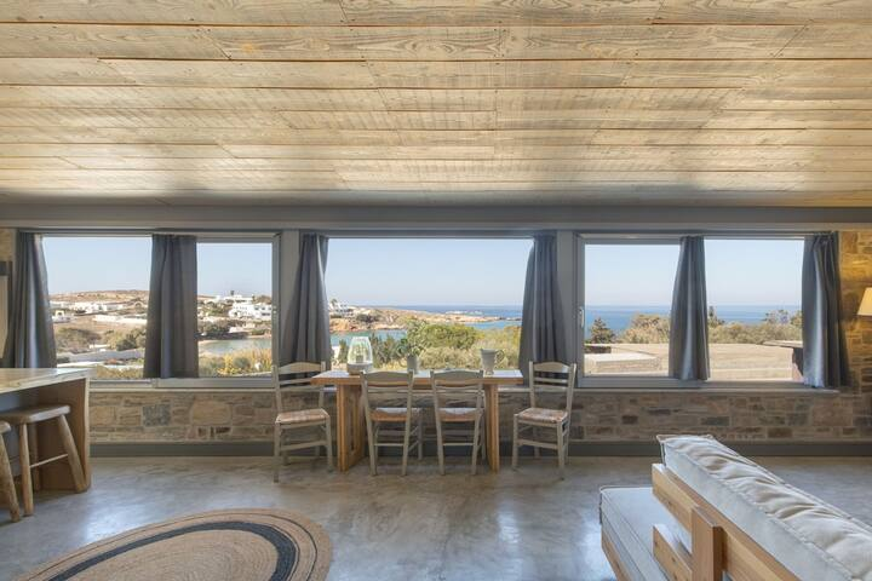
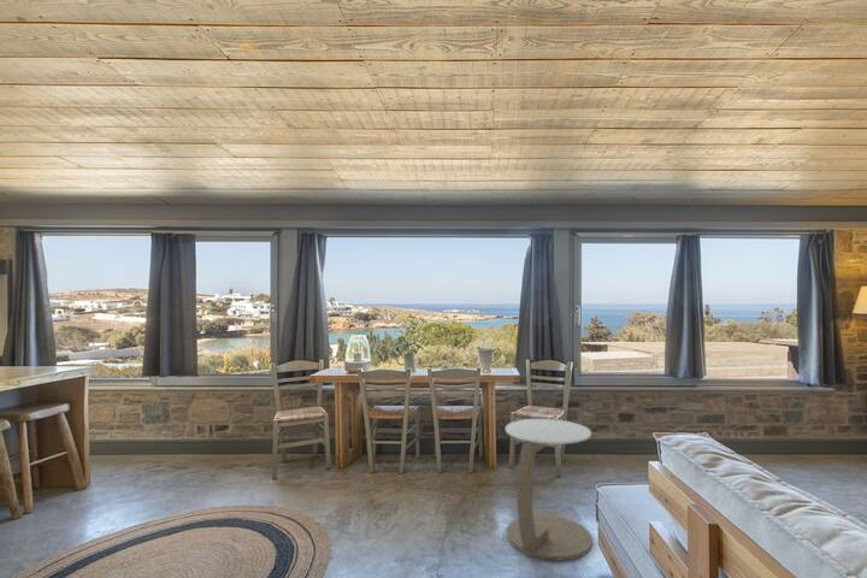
+ side table (531, 484)
